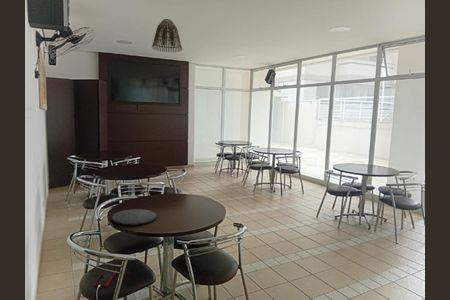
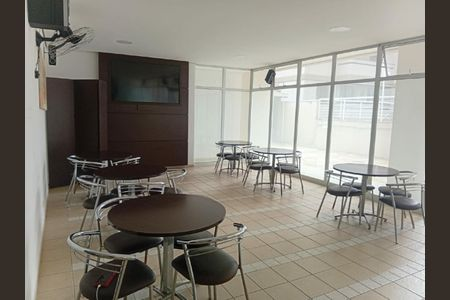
- plate (134, 216)
- lamp shade (166, 34)
